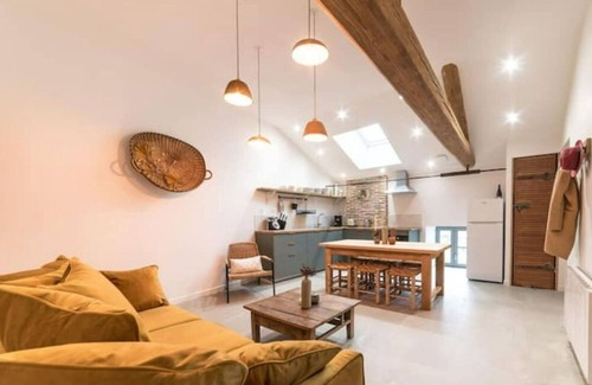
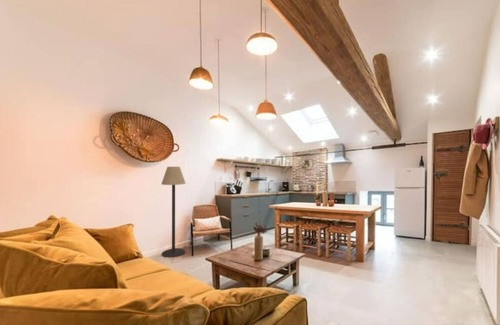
+ floor lamp (173, 210)
